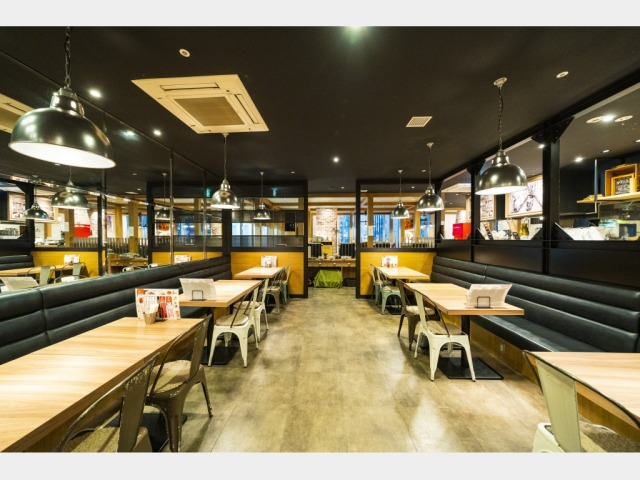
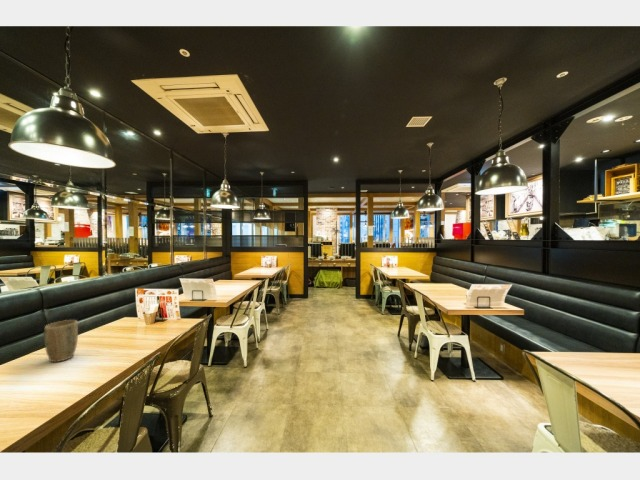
+ plant pot (62, 340)
